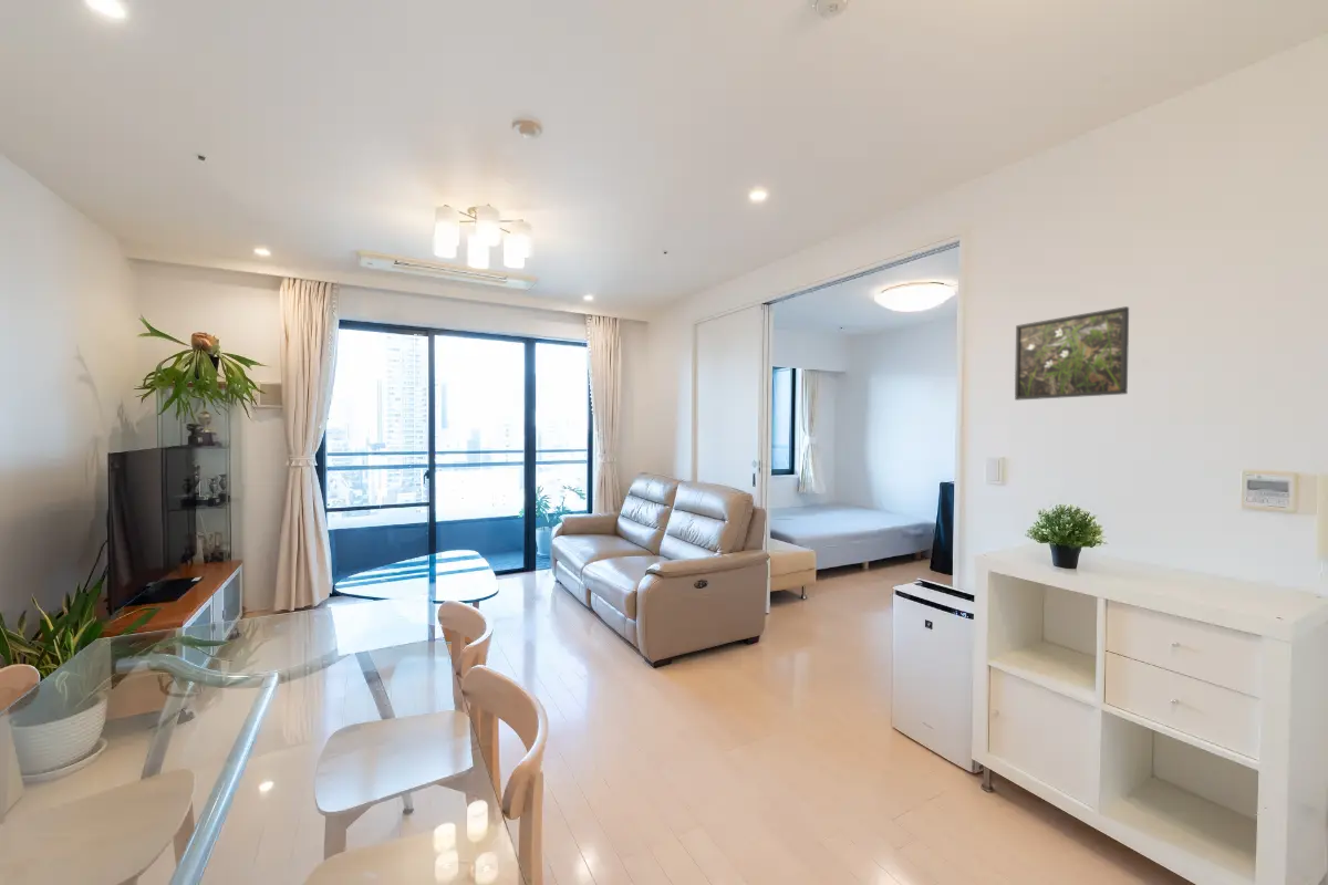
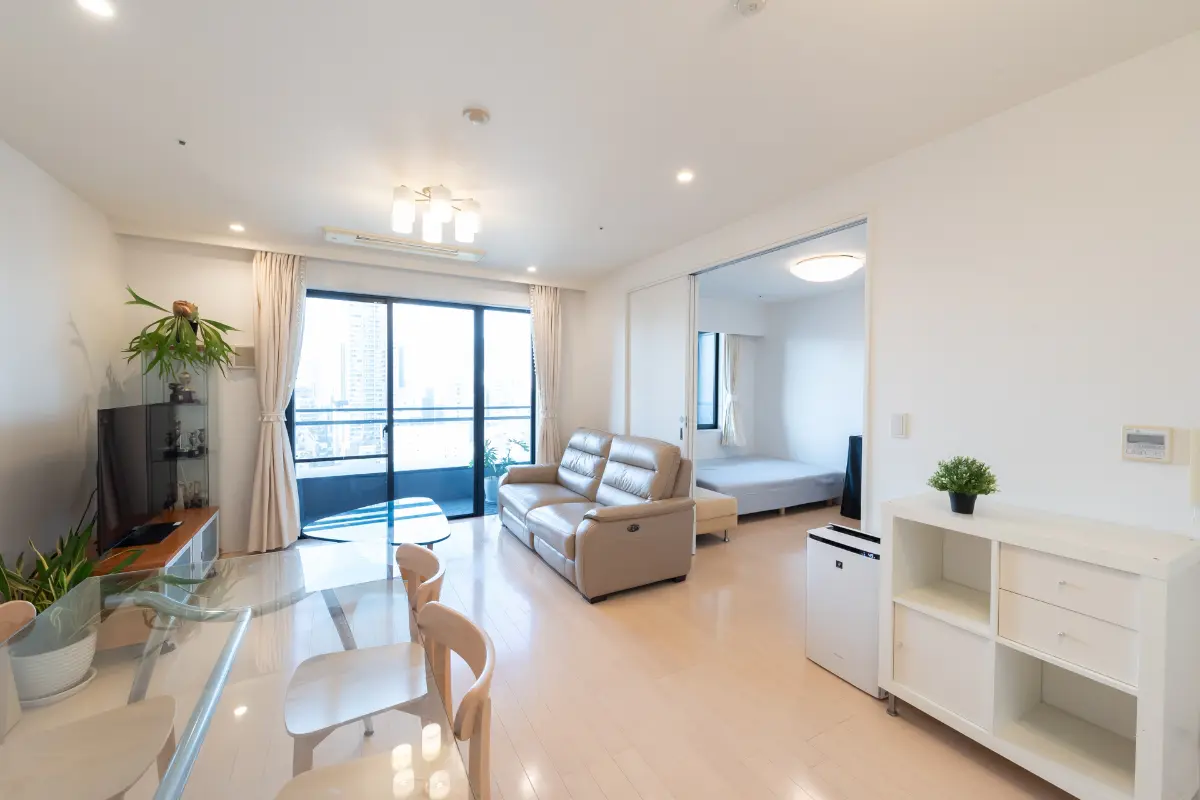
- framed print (1067, 356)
